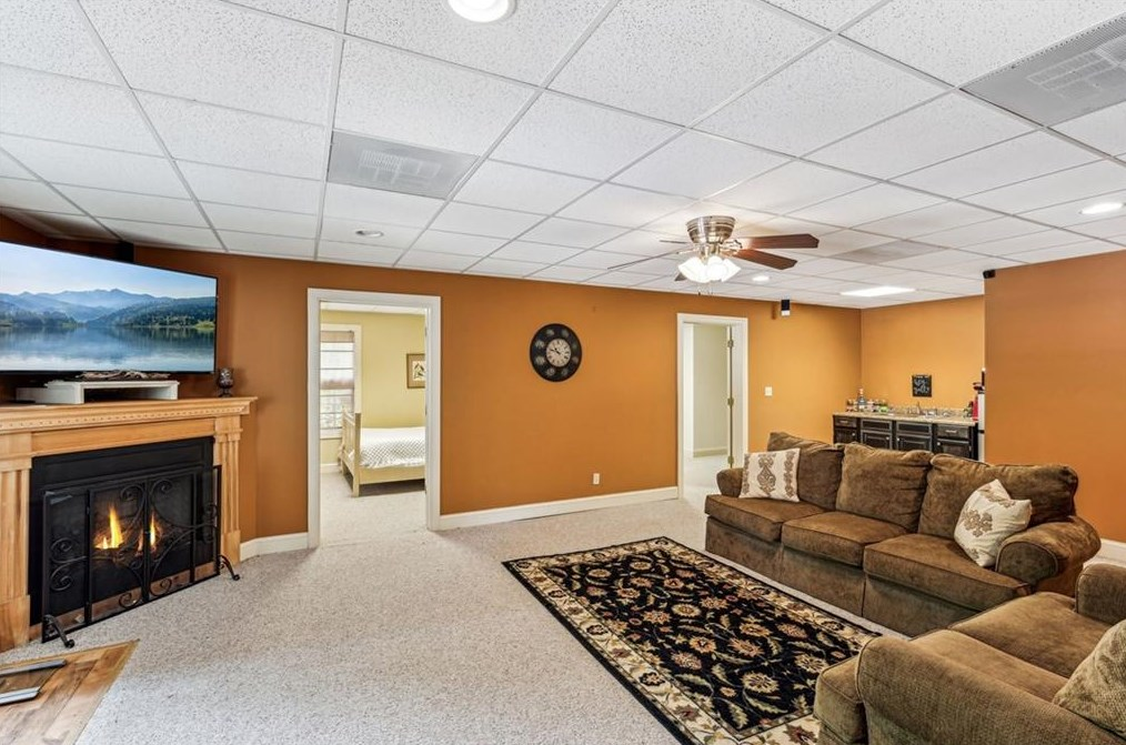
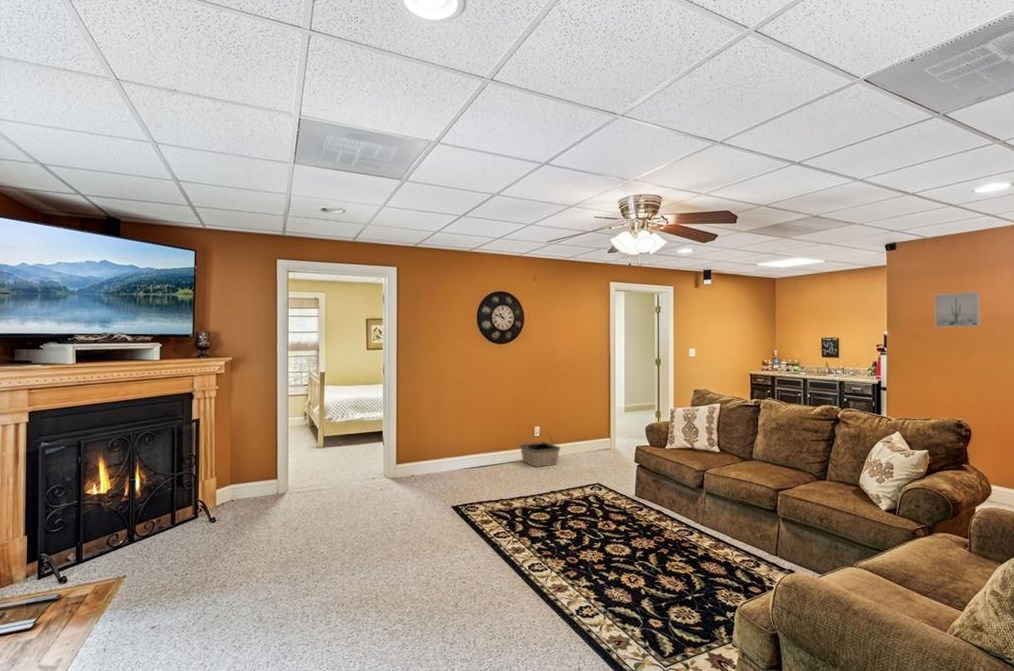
+ basket (539, 447)
+ wall art (956, 310)
